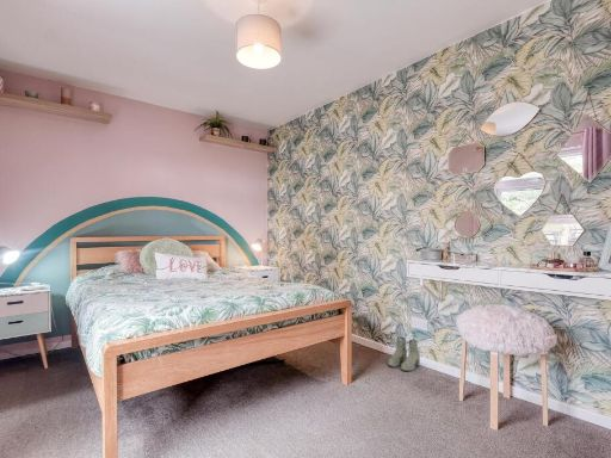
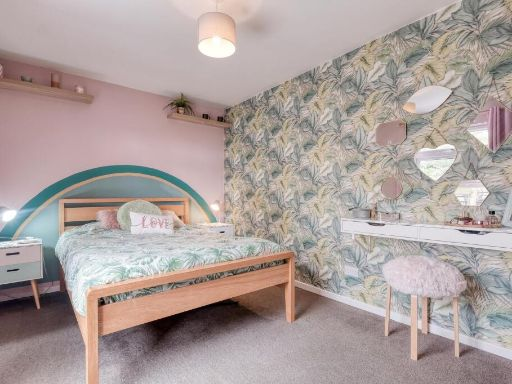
- boots (403, 353)
